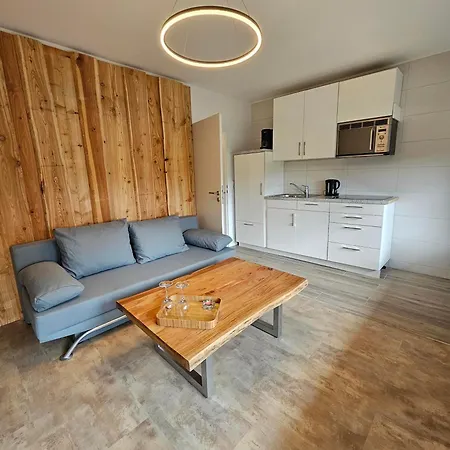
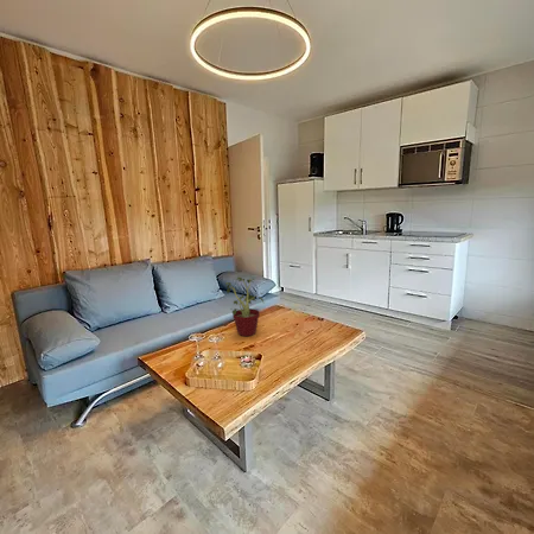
+ potted plant (240, 303)
